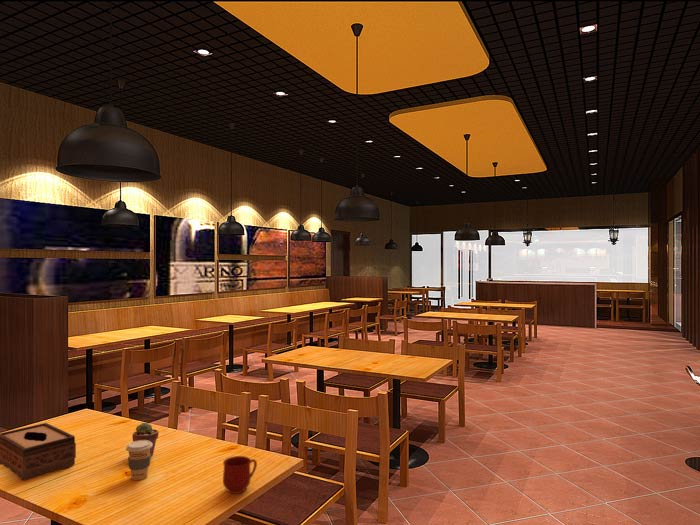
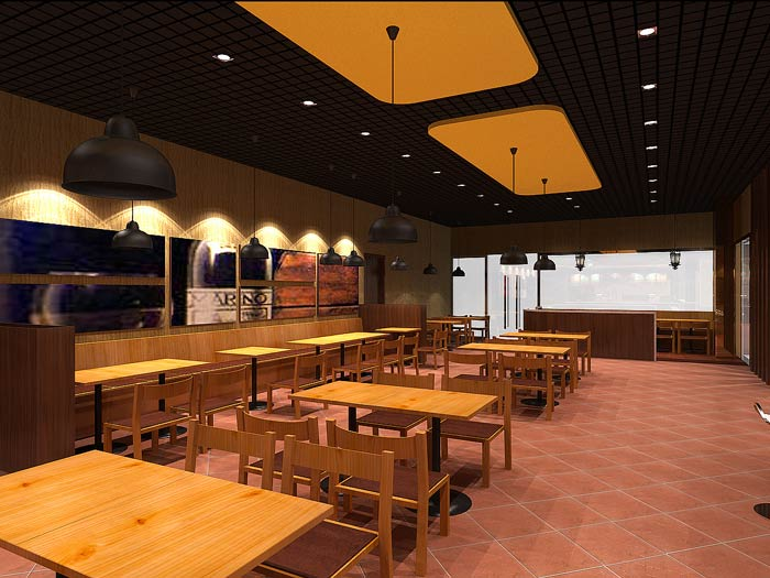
- coffee cup (139, 460)
- tissue box (35, 449)
- mug (241, 473)
- potted succulent (145, 438)
